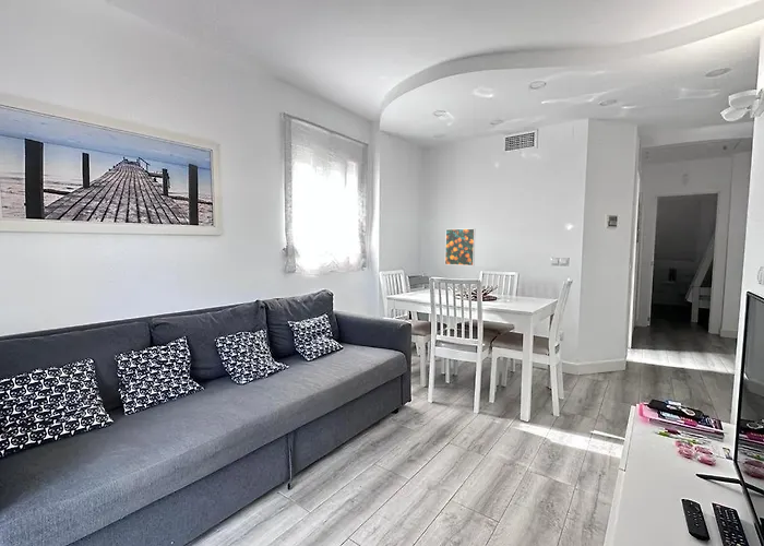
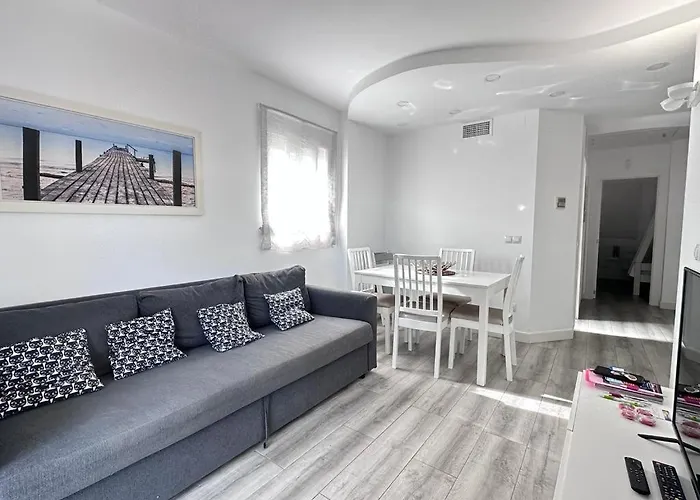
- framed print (459, 247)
